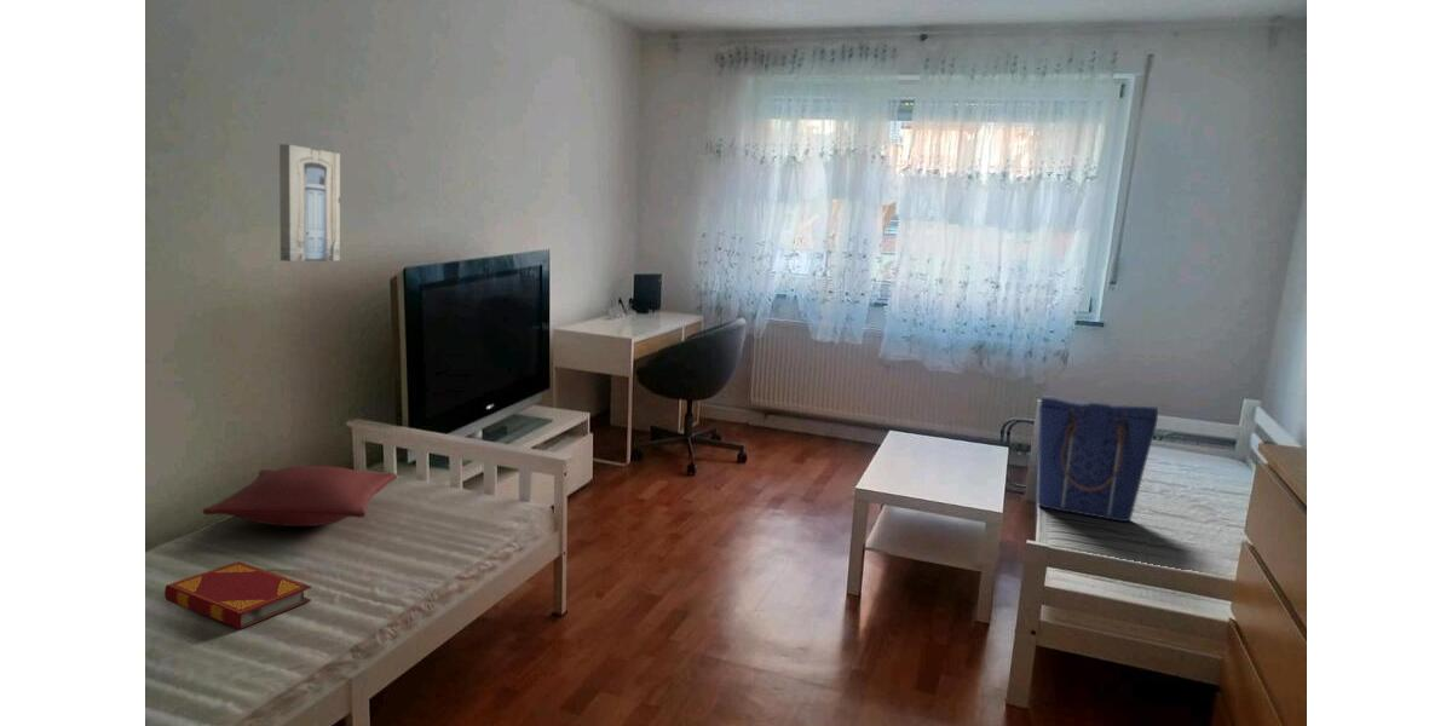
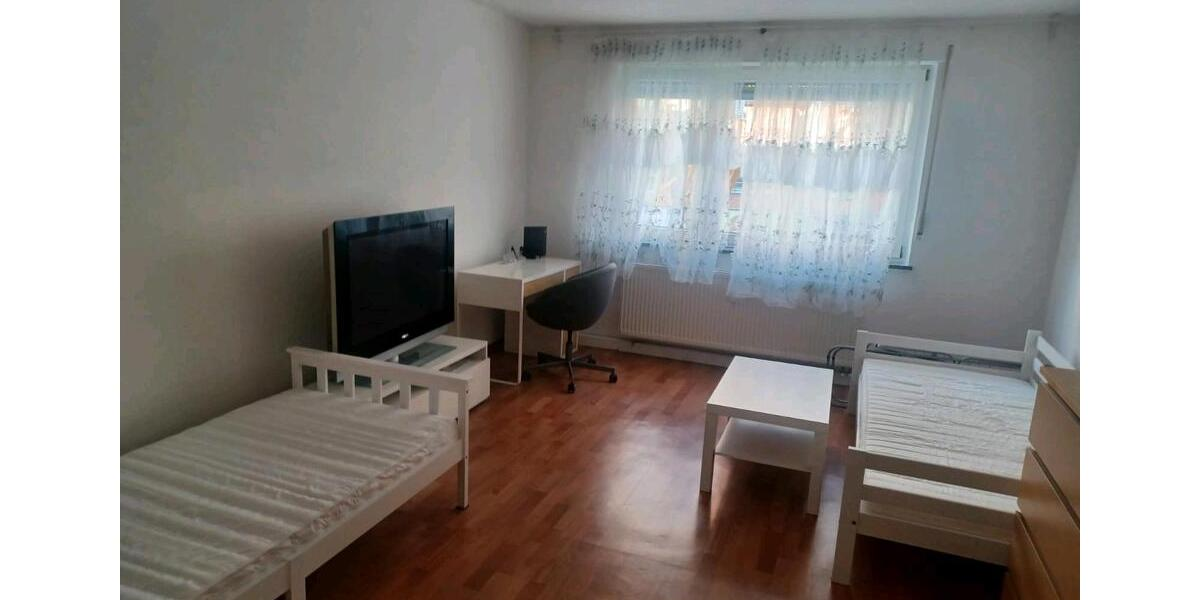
- wall art (311, 204)
- tote bag (1090, 456)
- hardback book (238, 593)
- pillow (309, 494)
